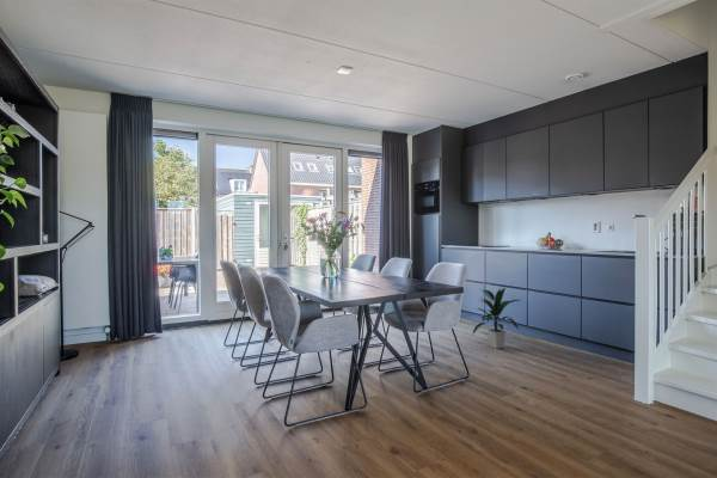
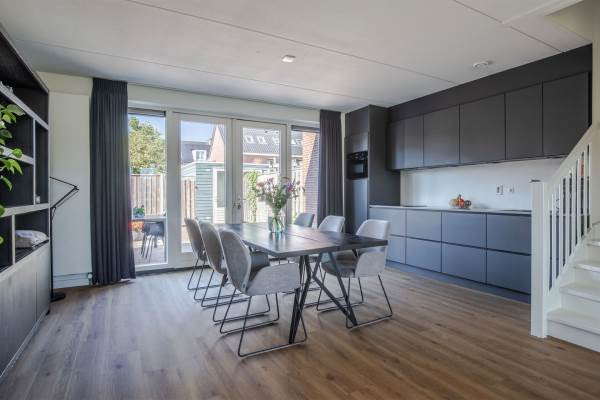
- indoor plant (494, 315)
